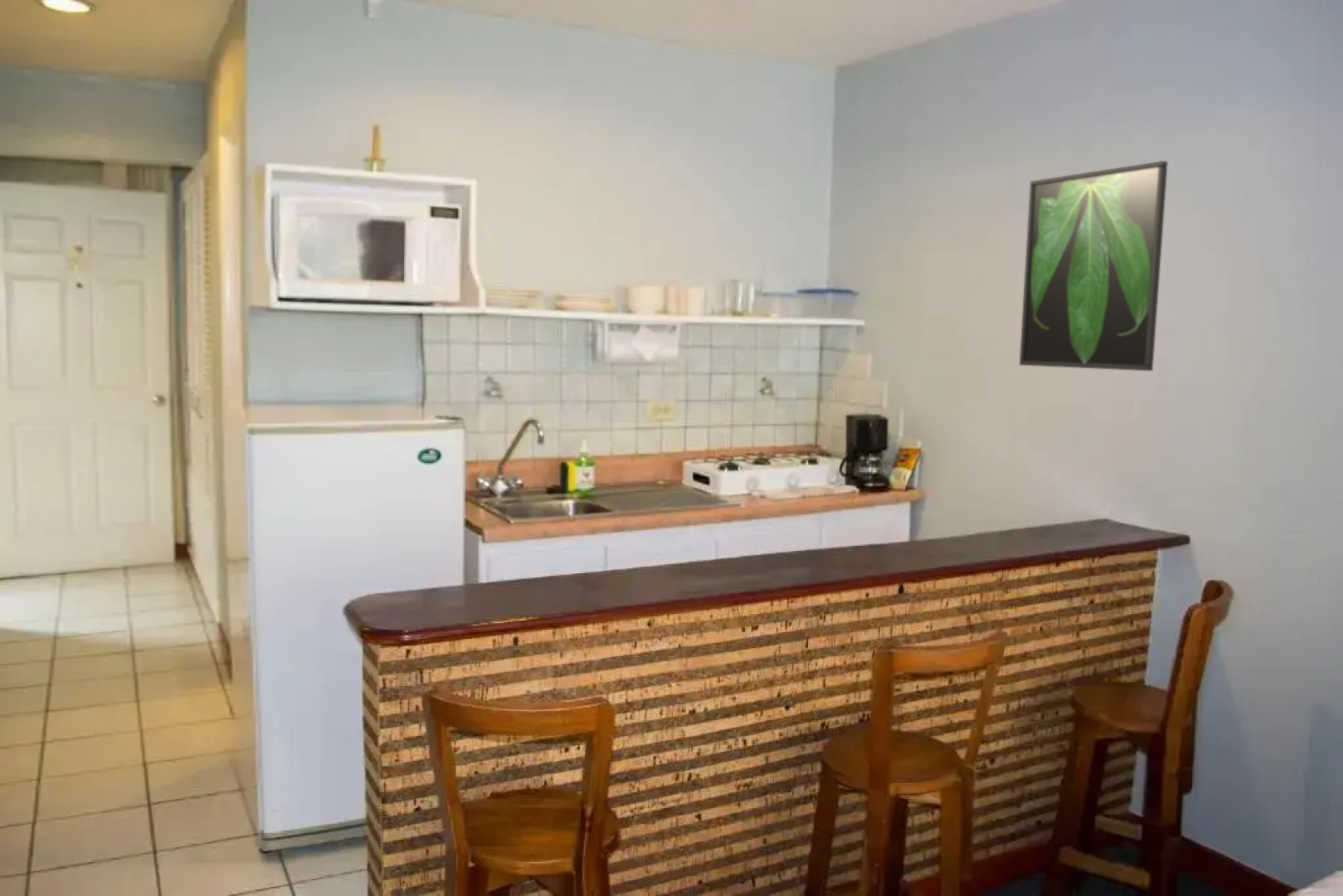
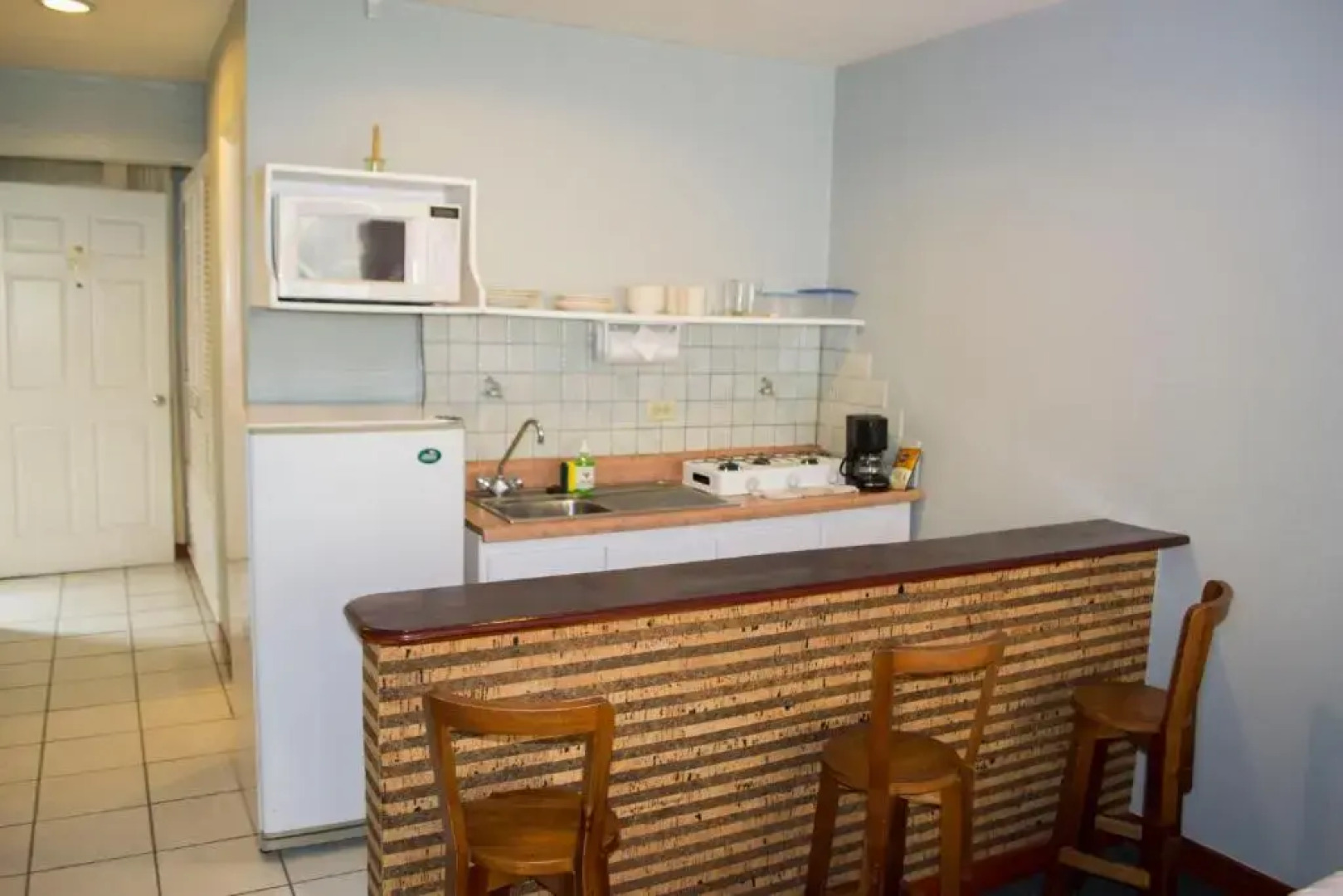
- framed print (1088, 270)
